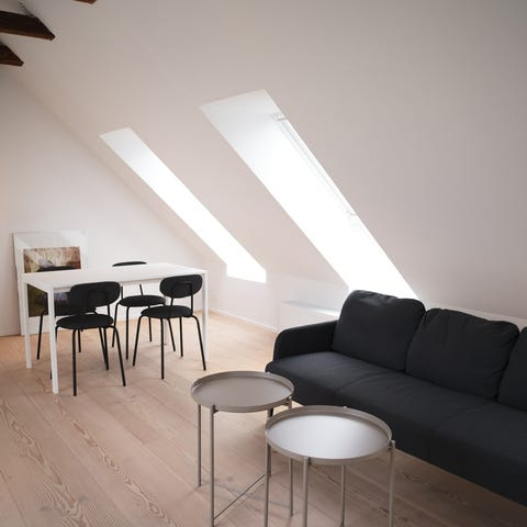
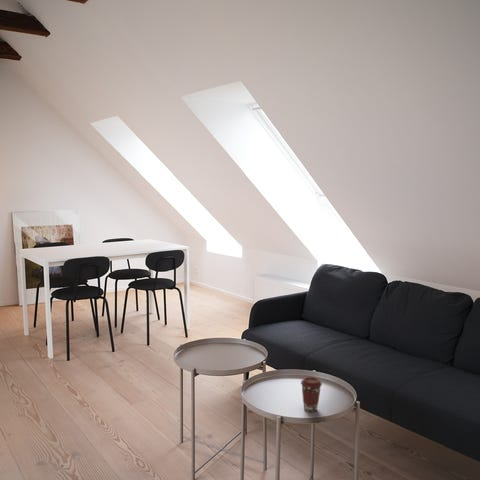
+ coffee cup (310, 394)
